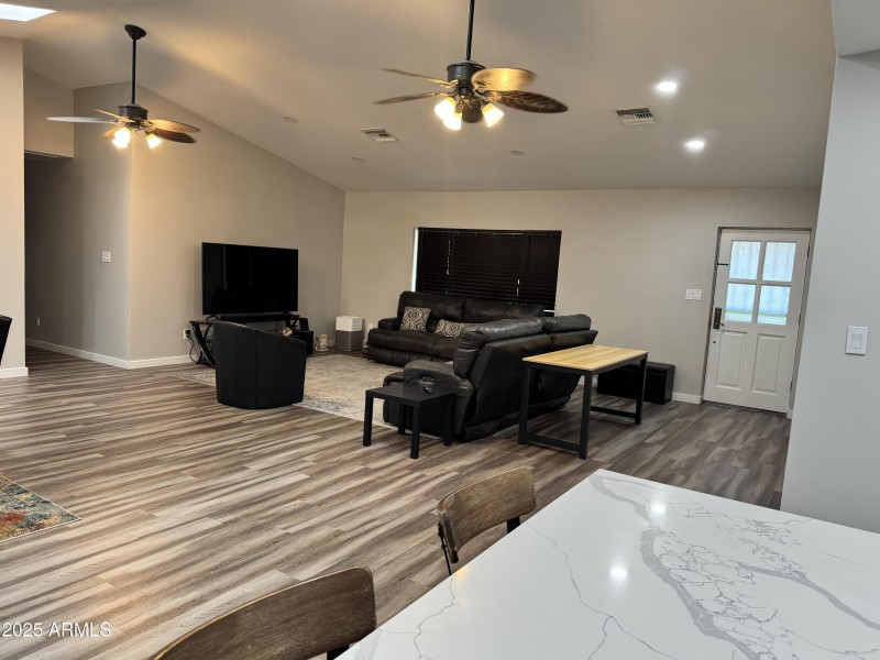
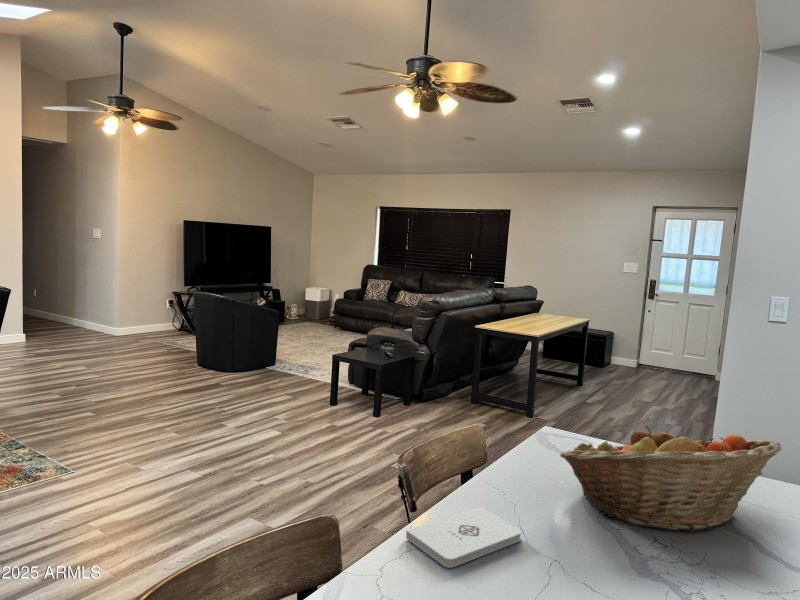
+ fruit basket (666, 465)
+ notepad (465, 534)
